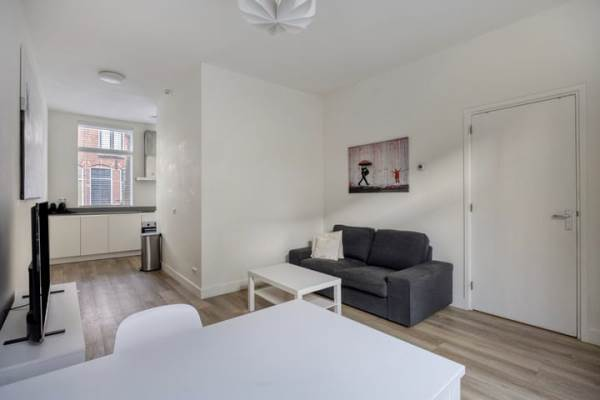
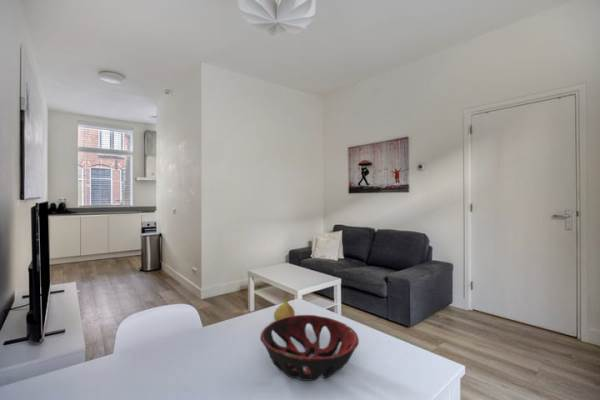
+ decorative bowl (309, 348)
+ fruit (284, 310)
